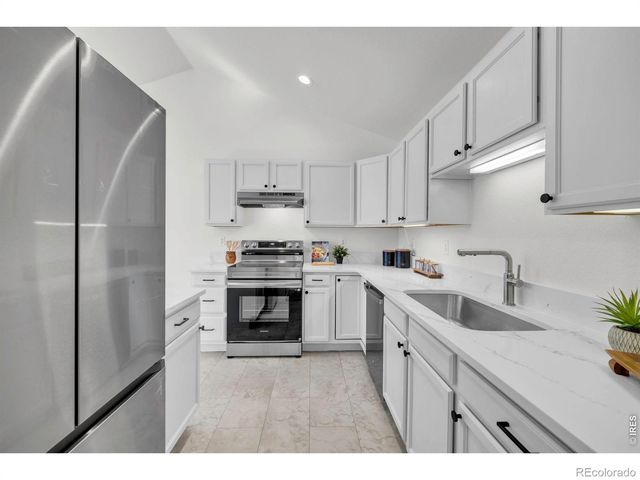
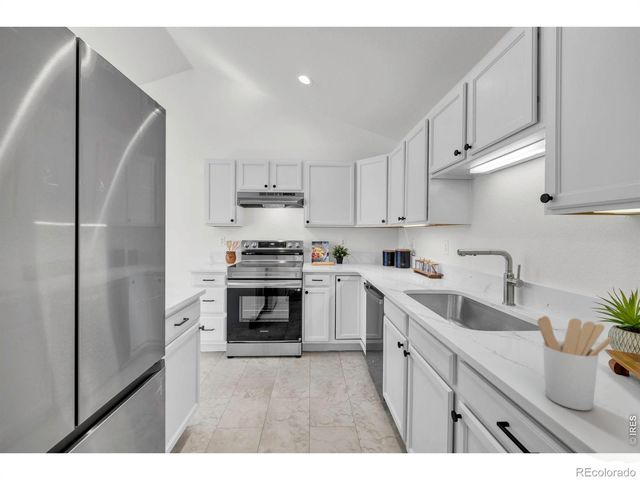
+ utensil holder (574, 359)
